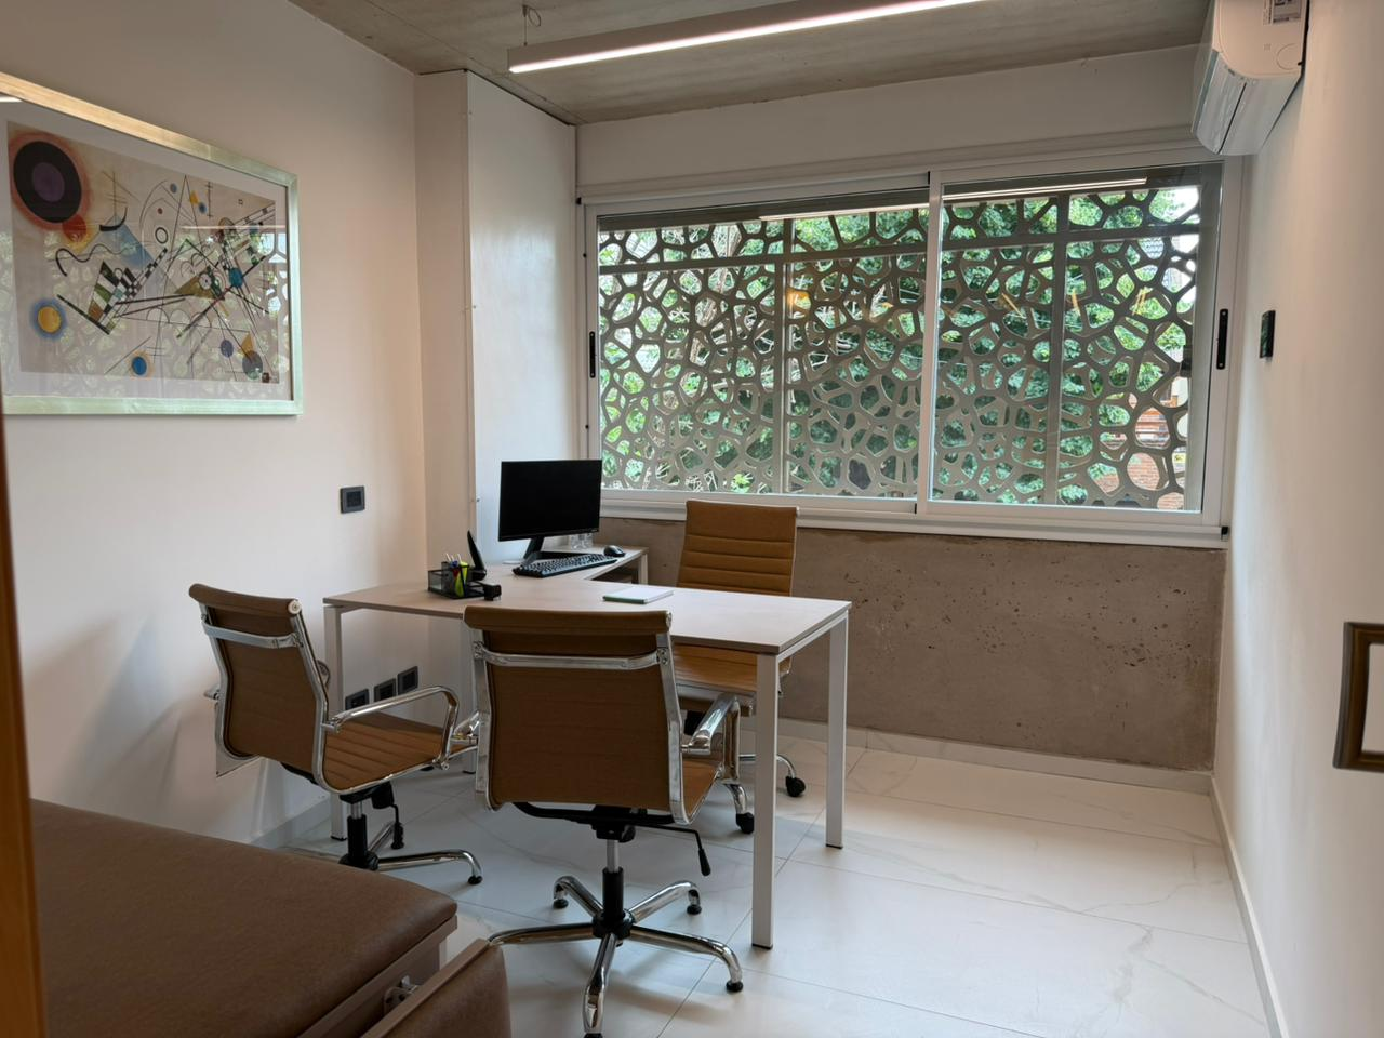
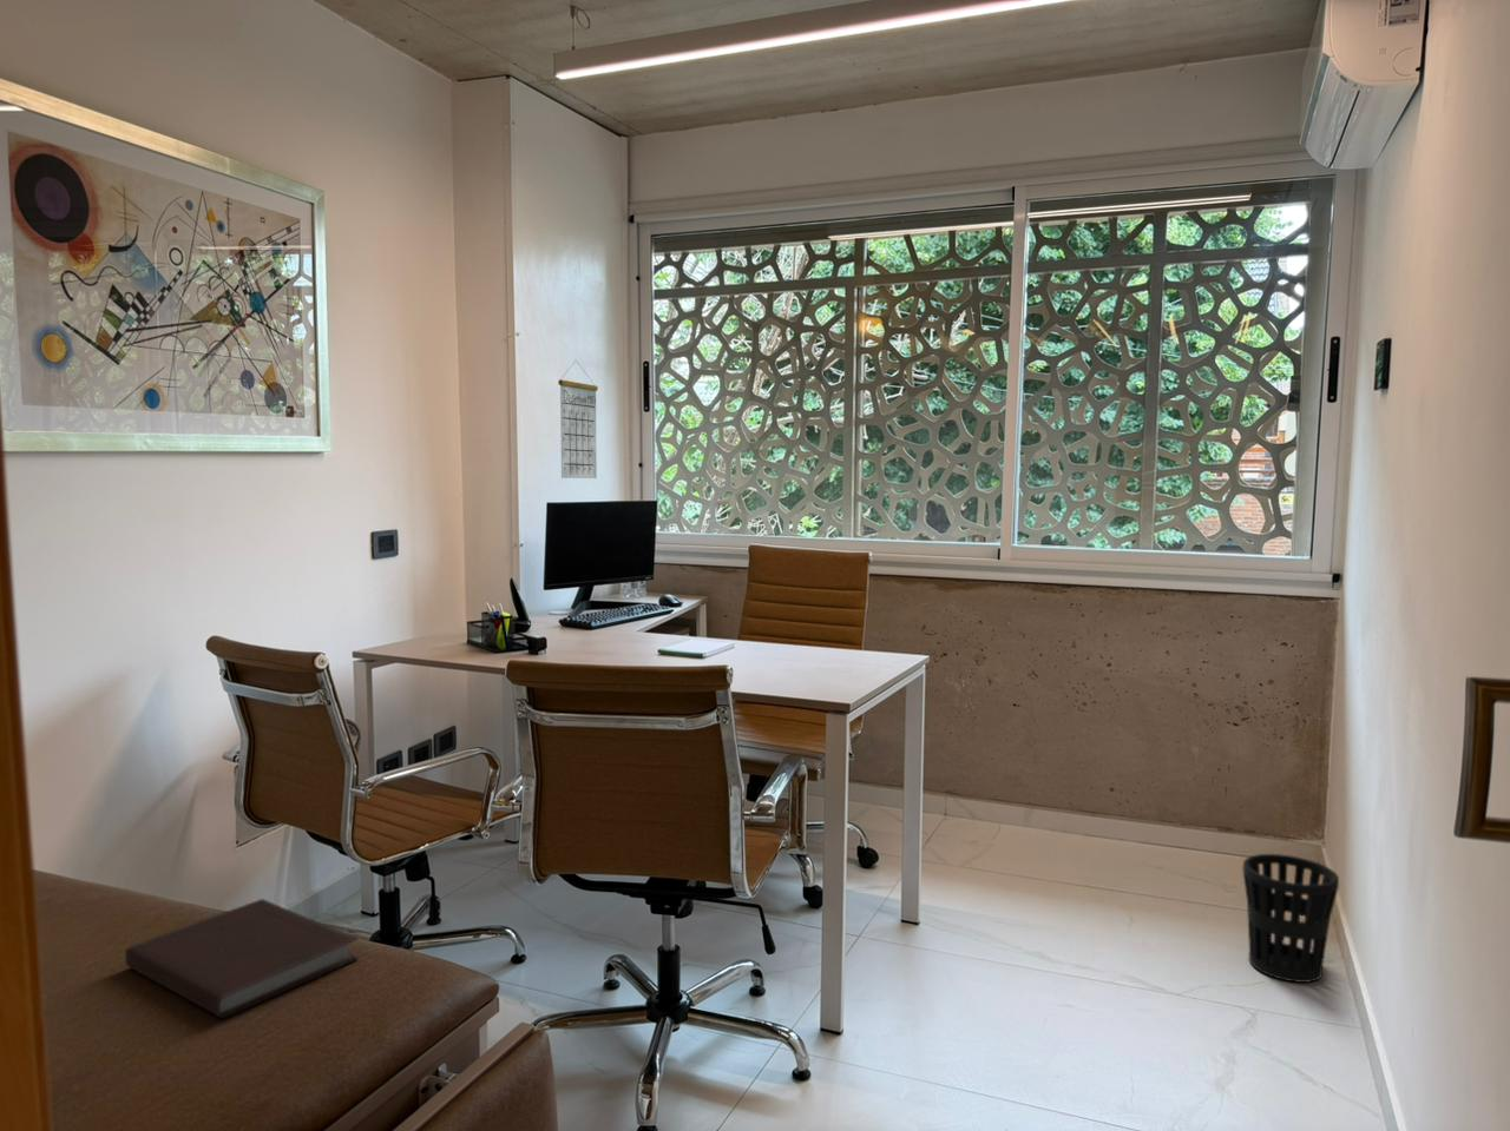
+ calendar (578, 418)
+ wastebasket (1286, 920)
+ notebook (243, 953)
